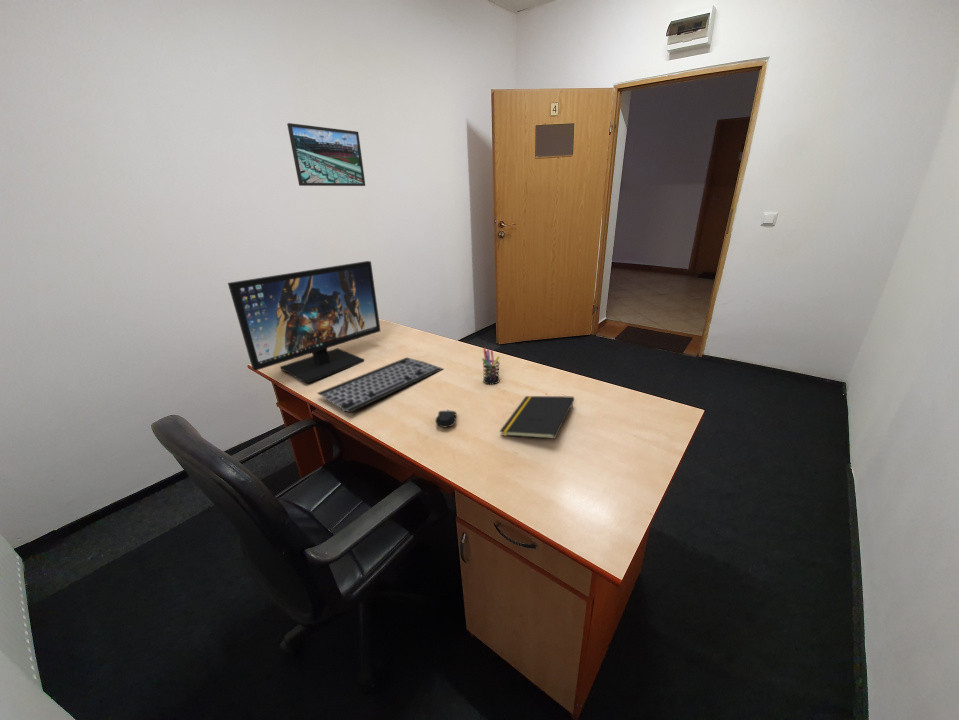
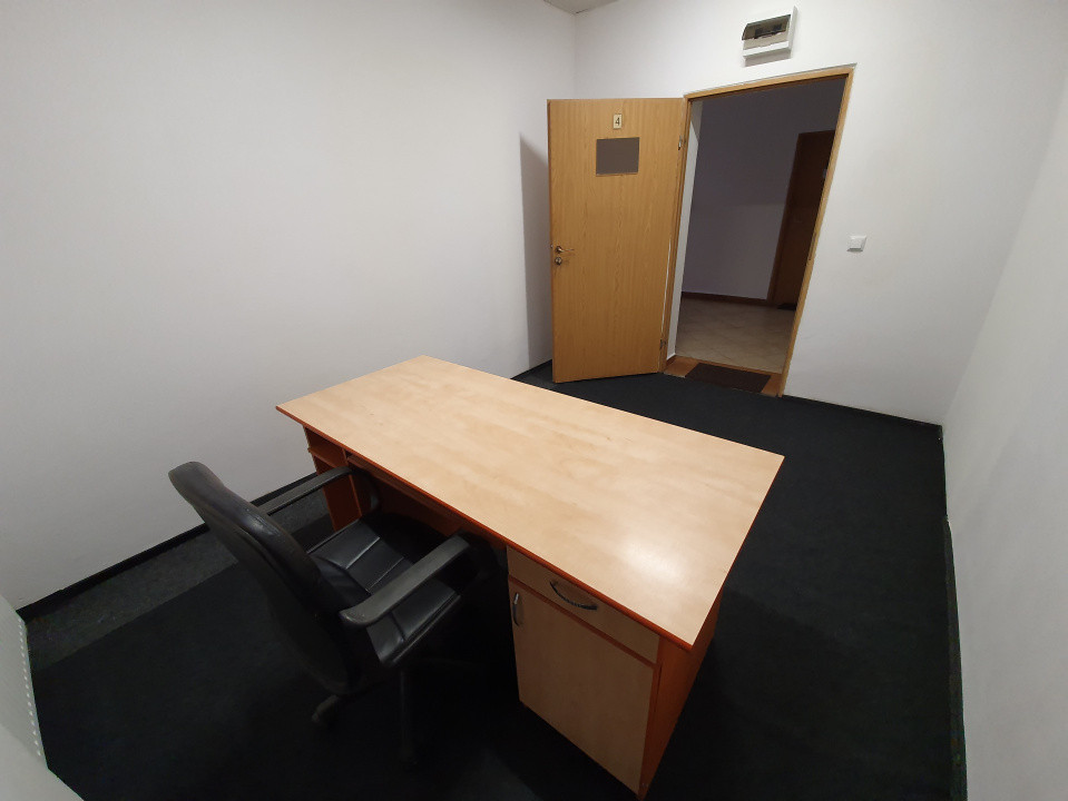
- pen holder (489, 365)
- notepad (538, 415)
- computer mouse (446, 417)
- keyboard (384, 380)
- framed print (329, 157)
- computer monitor (315, 320)
